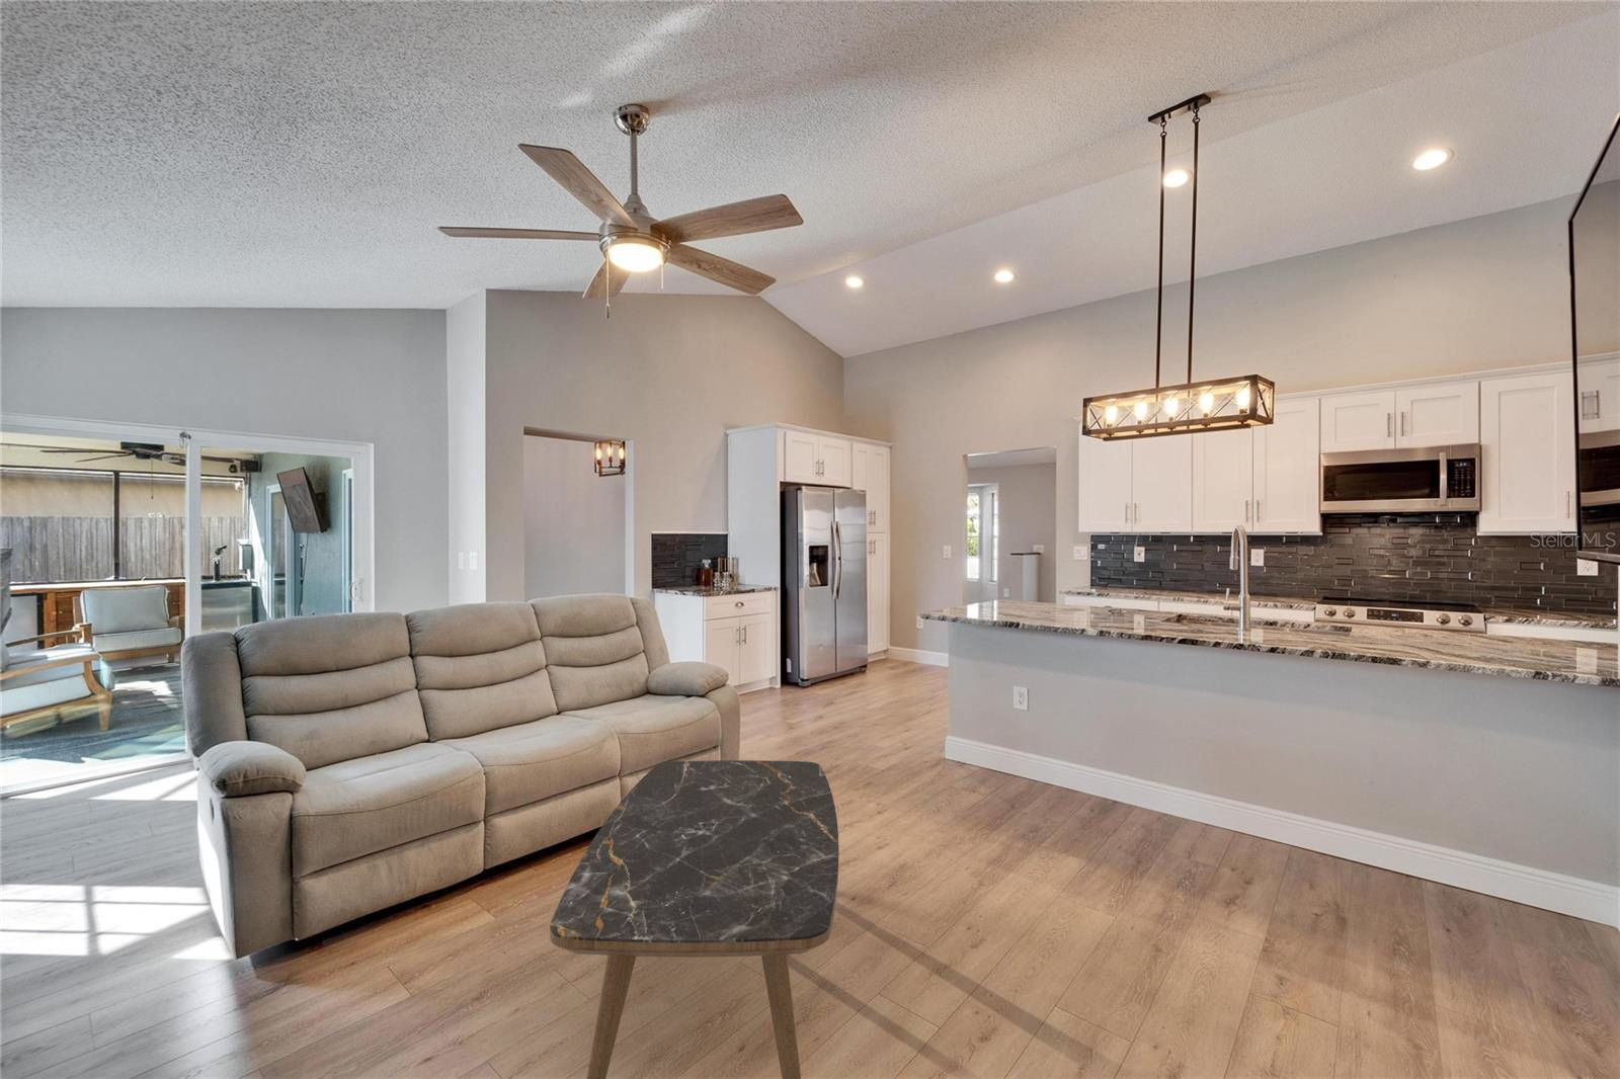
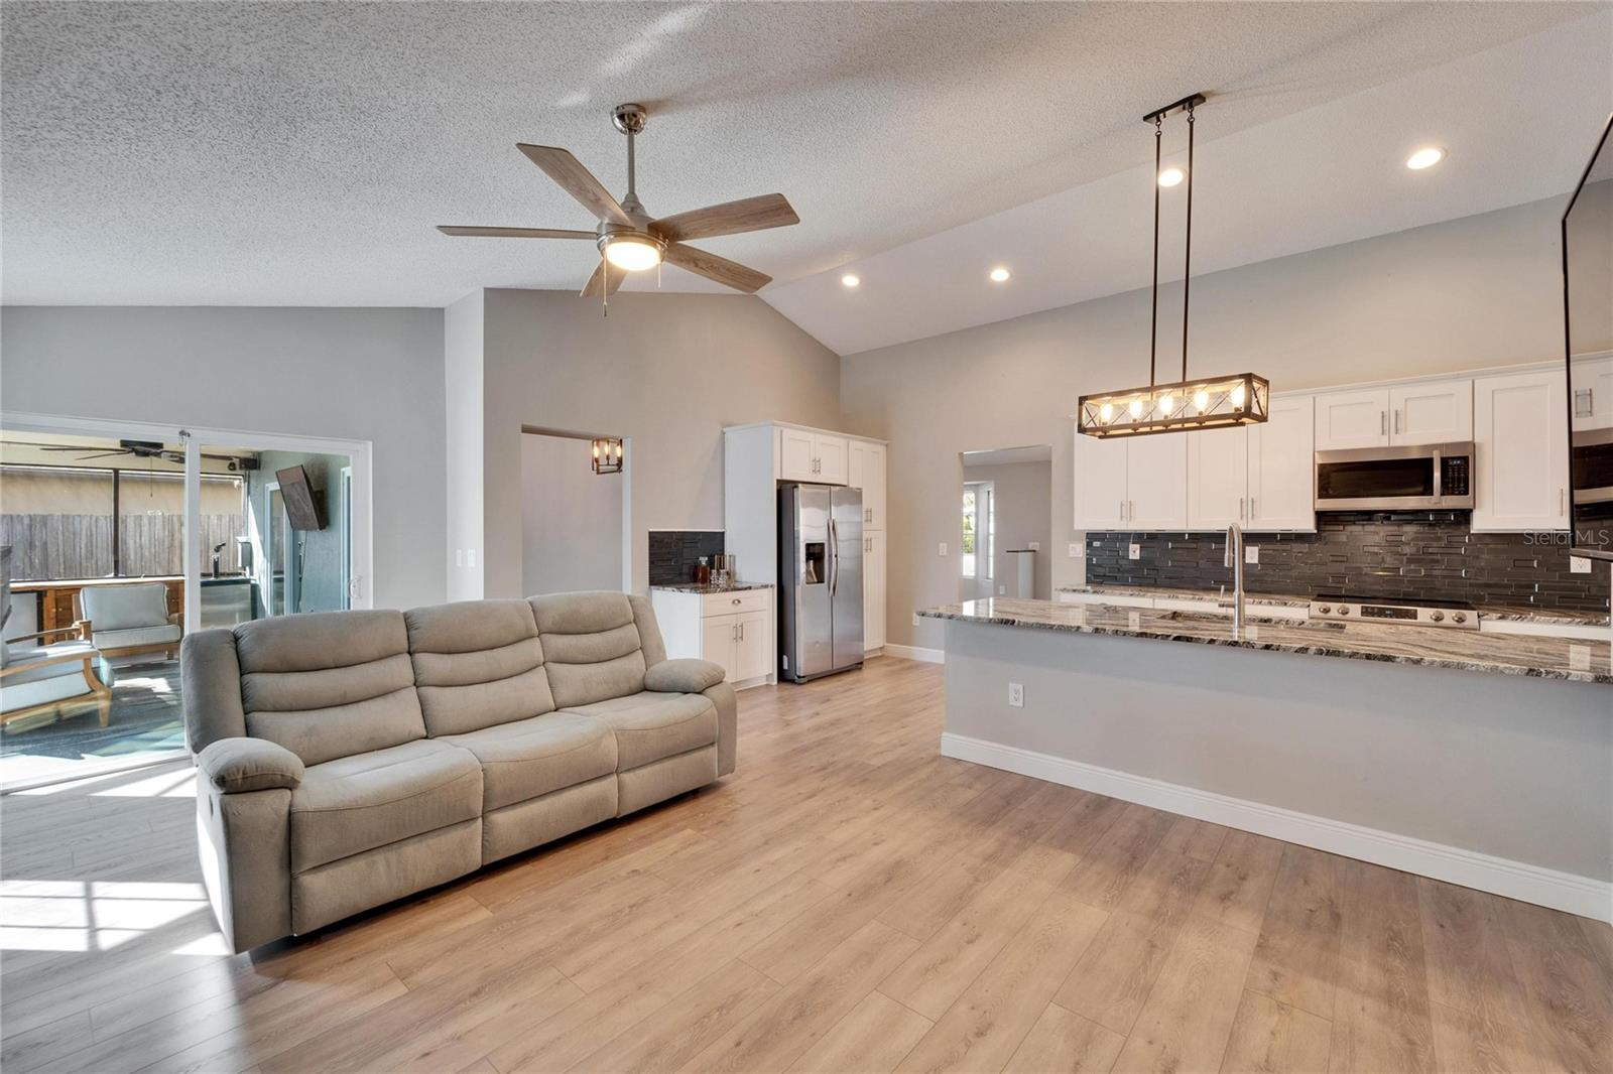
- coffee table (720, 896)
